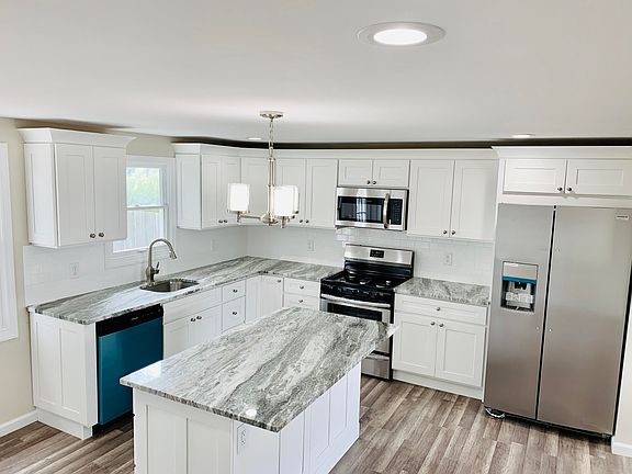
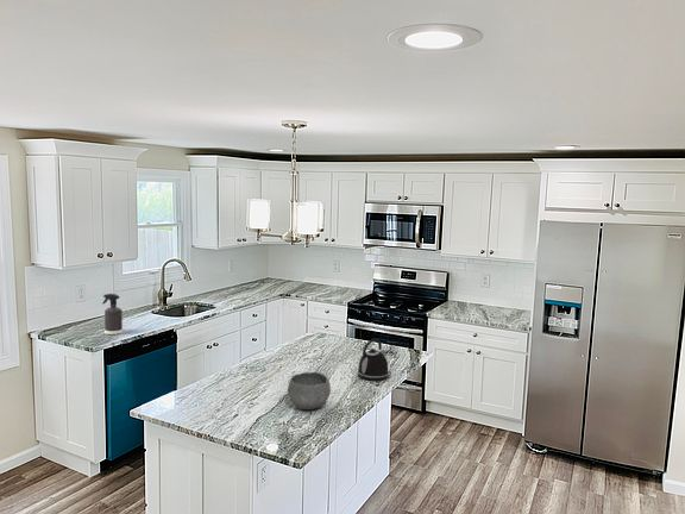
+ kettle (373, 357)
+ bowl (308, 391)
+ spray bottle (112, 313)
